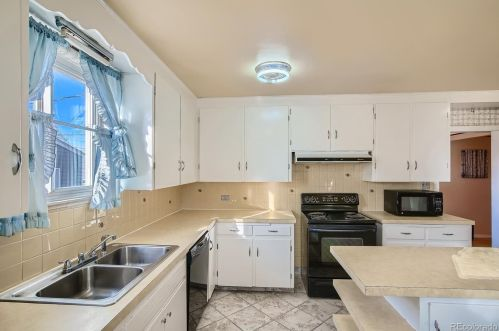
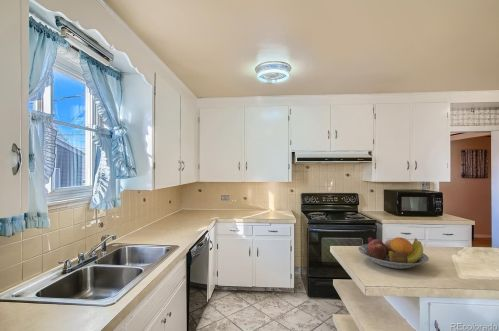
+ fruit bowl (391, 250)
